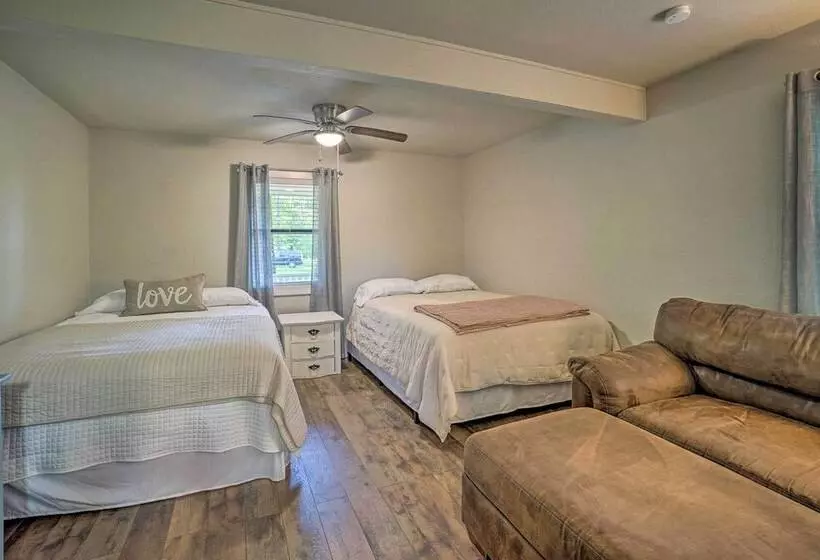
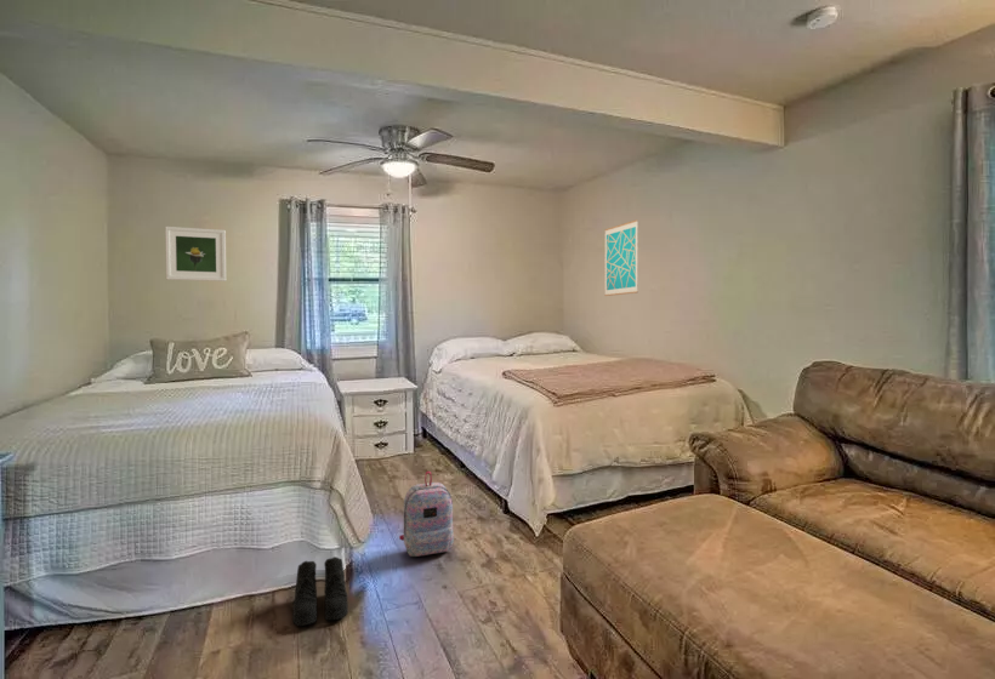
+ wall art (620, 259)
+ boots (315, 586)
+ backpack (428, 510)
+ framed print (195, 253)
